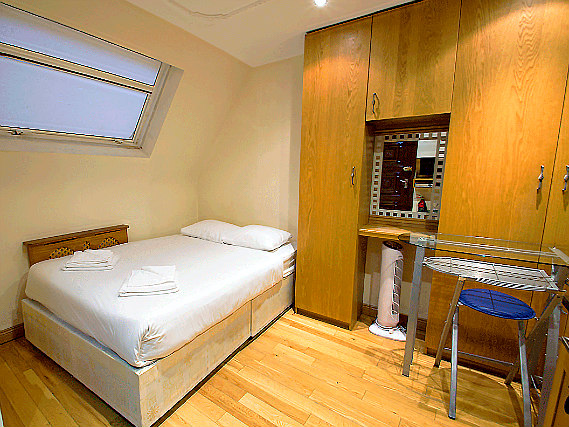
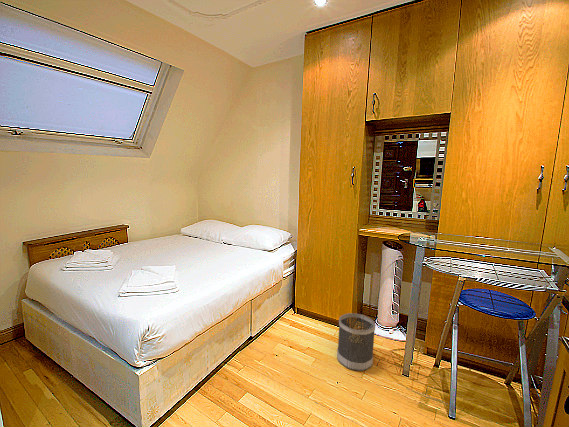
+ wastebasket (355, 340)
